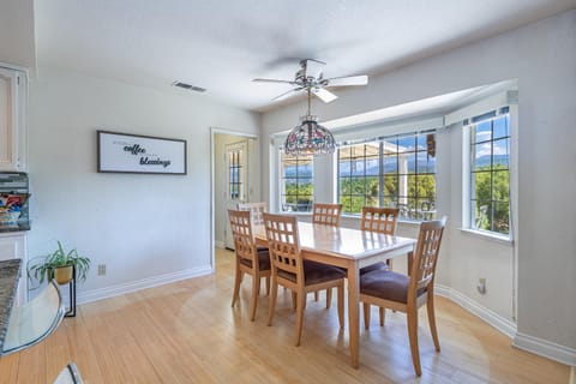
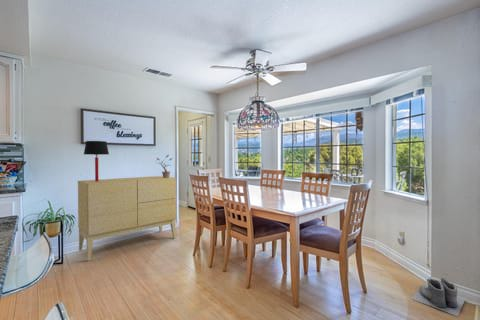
+ boots (438, 288)
+ potted plant (163, 165)
+ sideboard (130, 211)
+ table lamp (96, 161)
